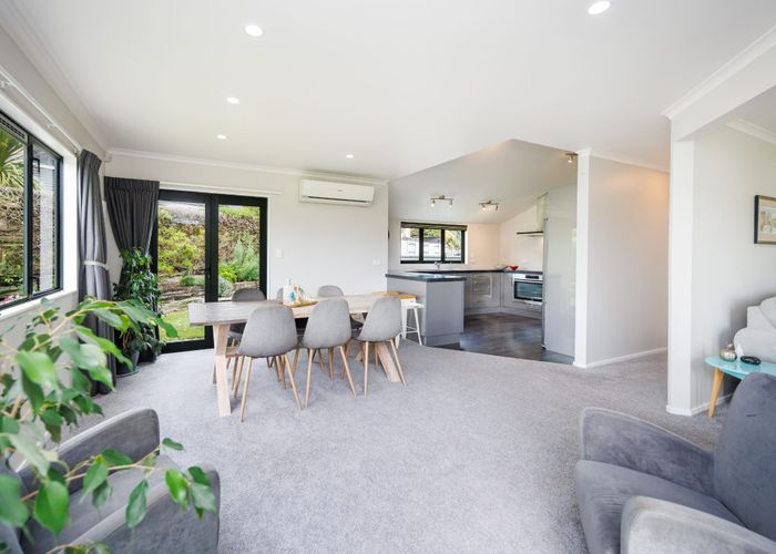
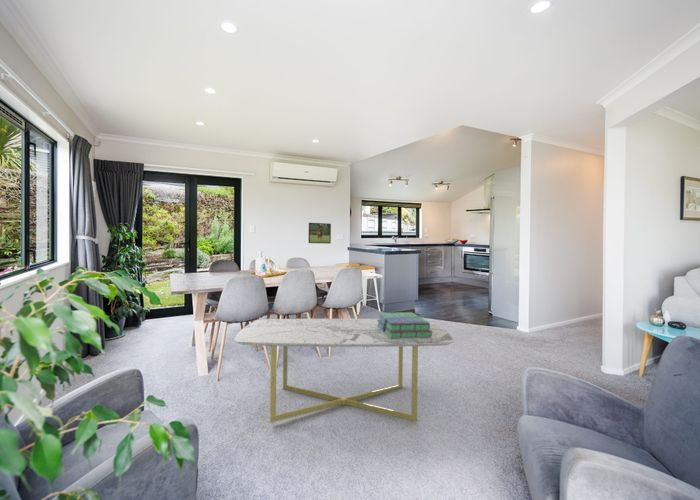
+ coffee table (343, 346)
+ stack of books (402, 323)
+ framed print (319, 233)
